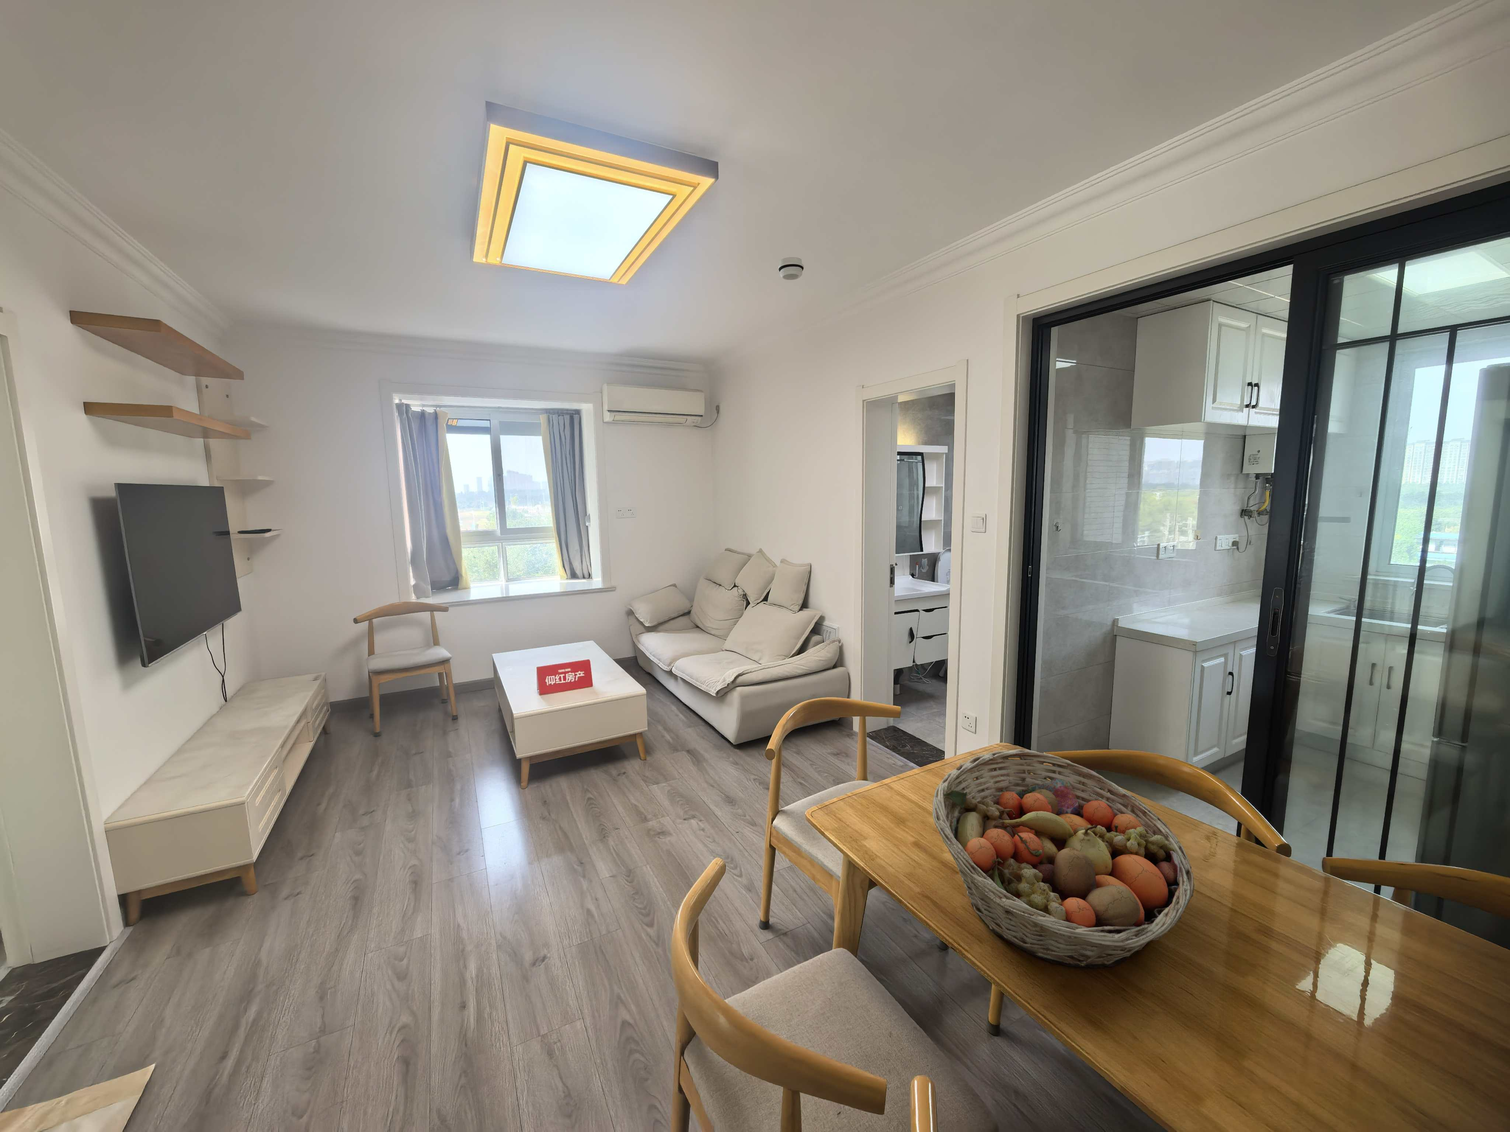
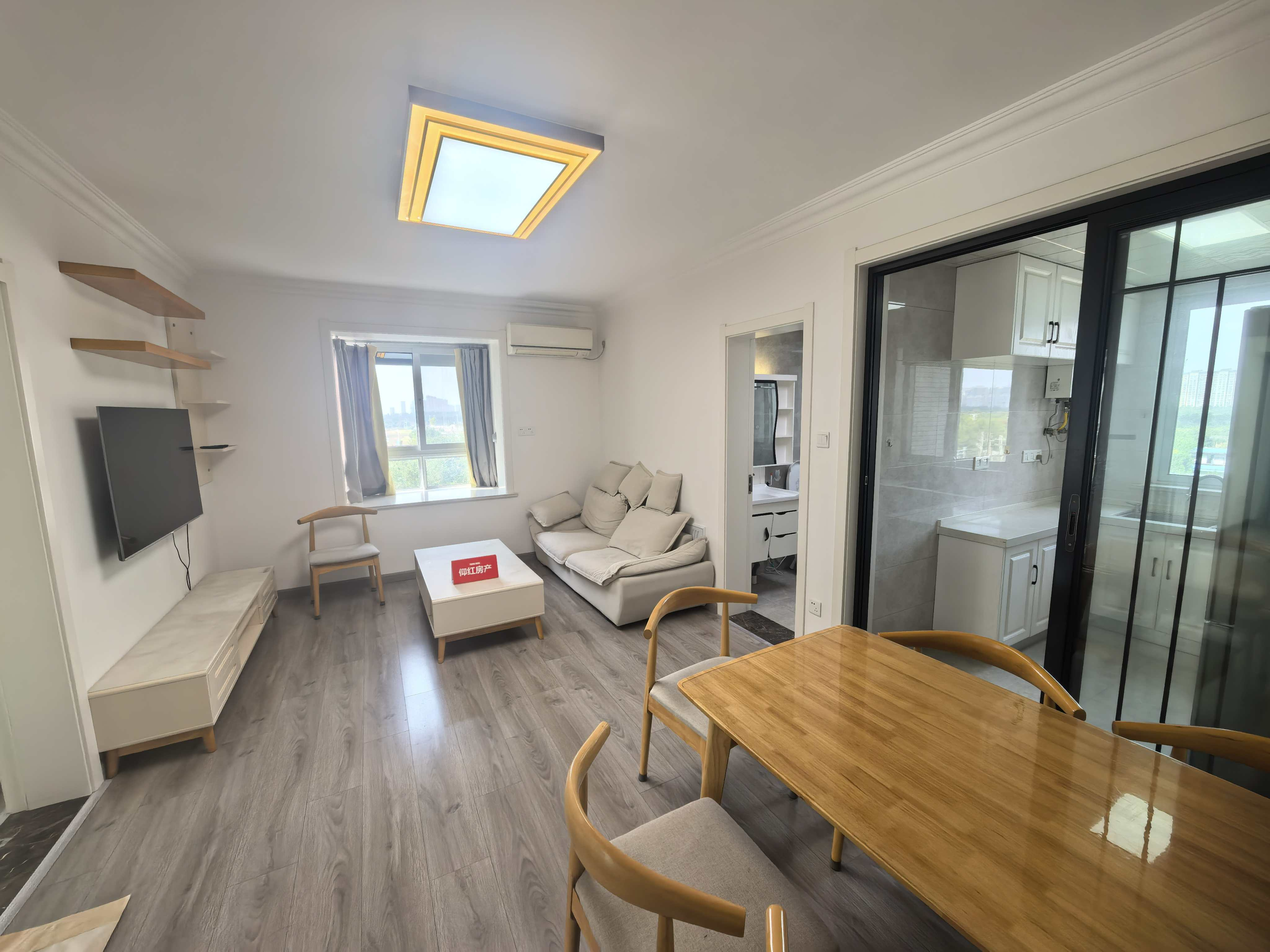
- fruit basket (1056, 848)
- smoke detector (791, 269)
